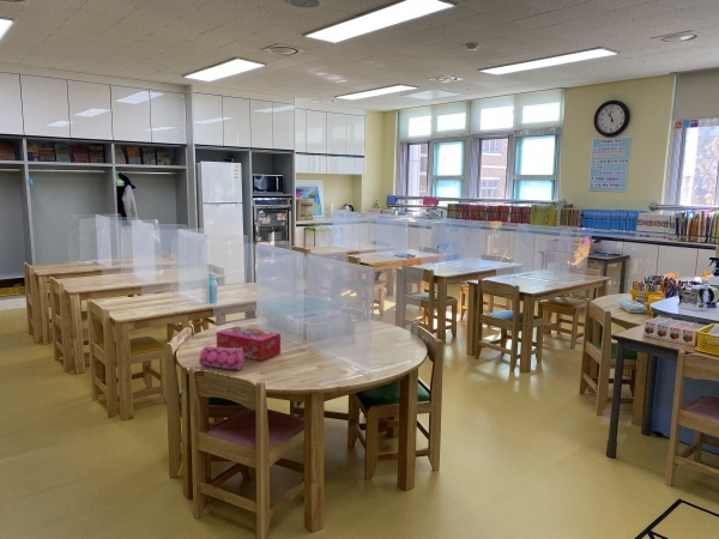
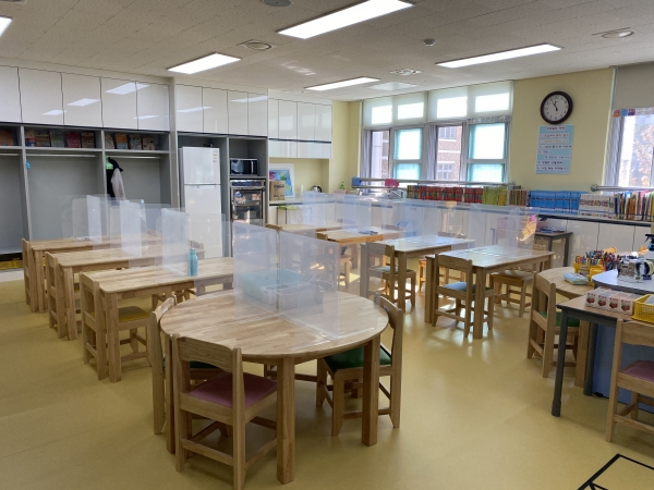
- pencil case (222, 356)
- tissue box (248, 343)
